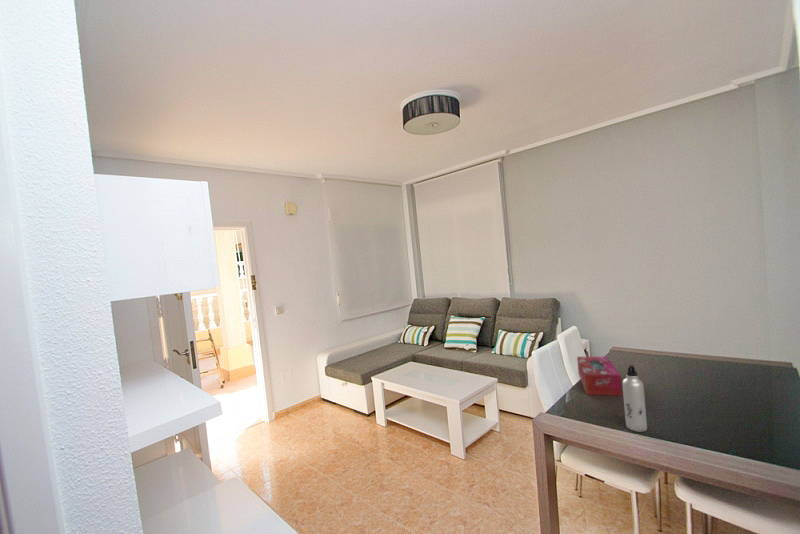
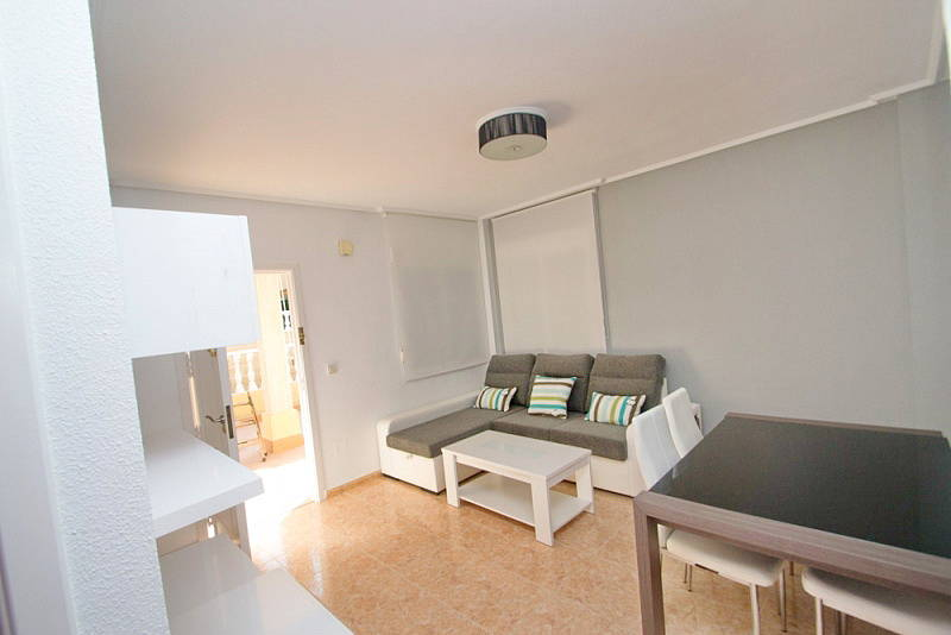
- tissue box (597, 374)
- water bottle (633, 396)
